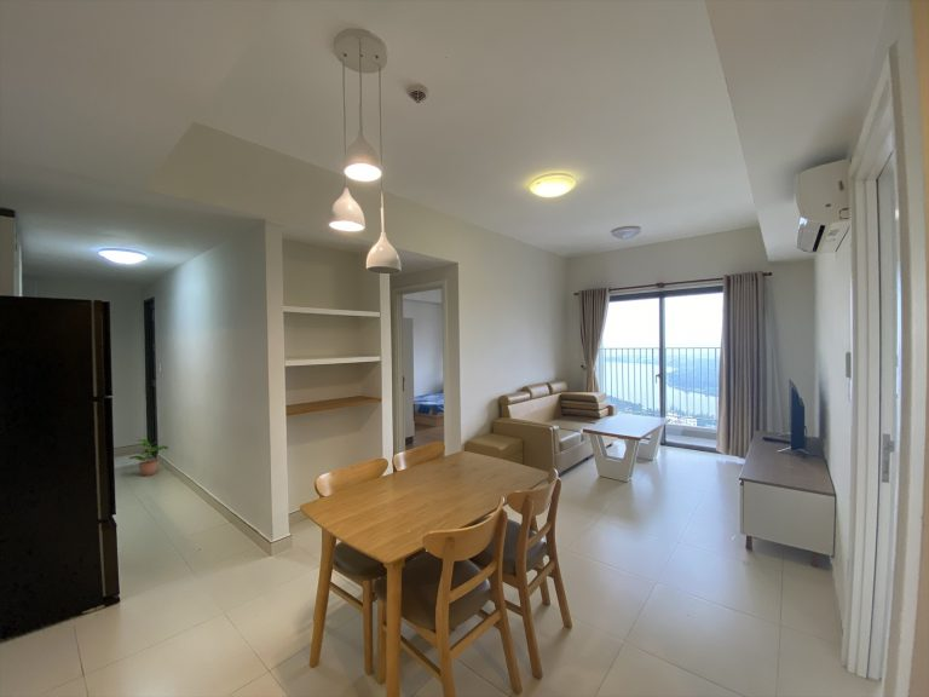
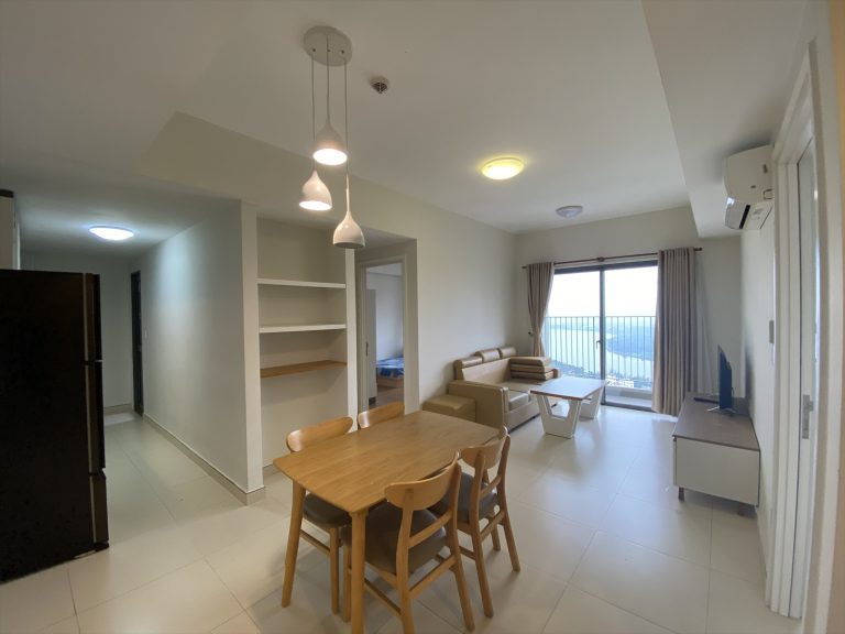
- potted plant (150, 456)
